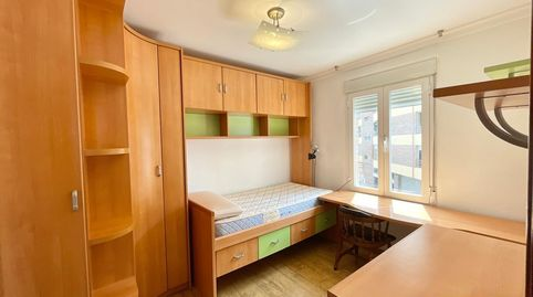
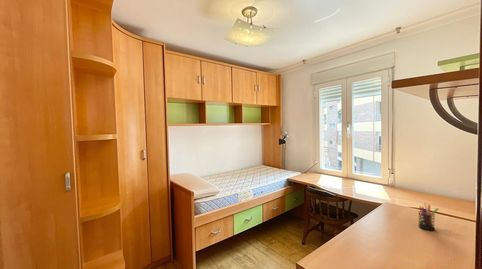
+ pen holder (428, 215)
